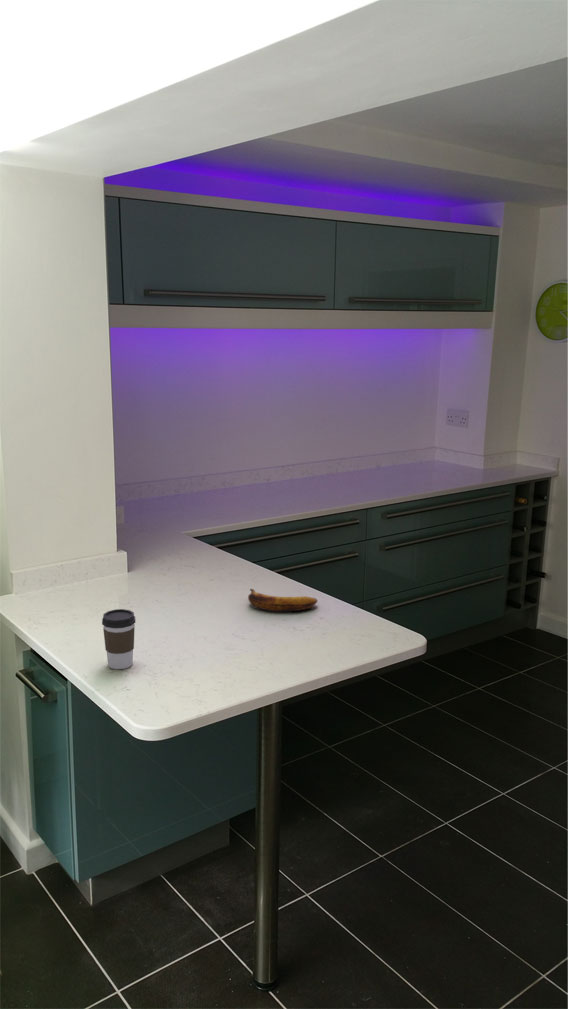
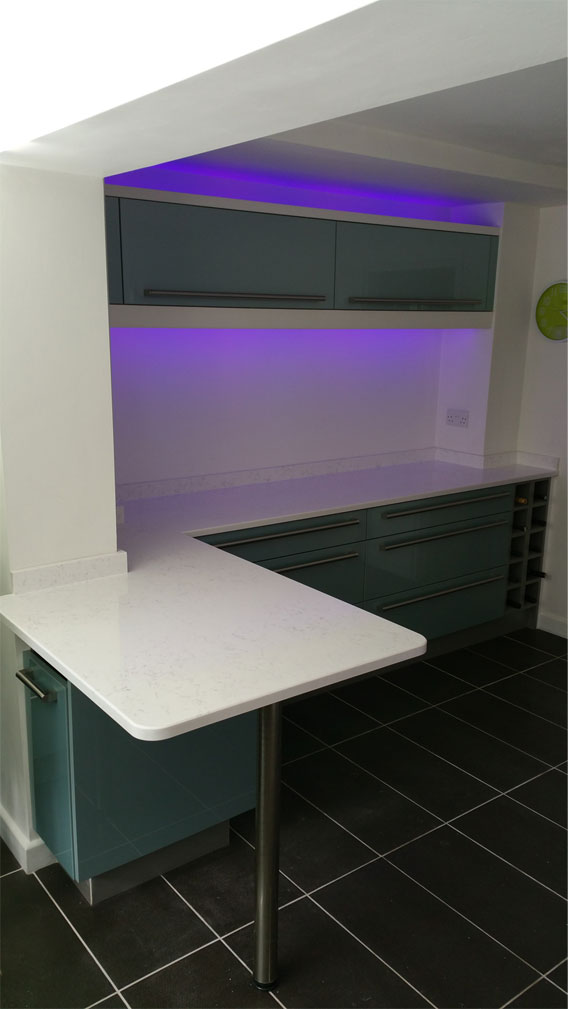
- banana (280, 599)
- coffee cup (119, 639)
